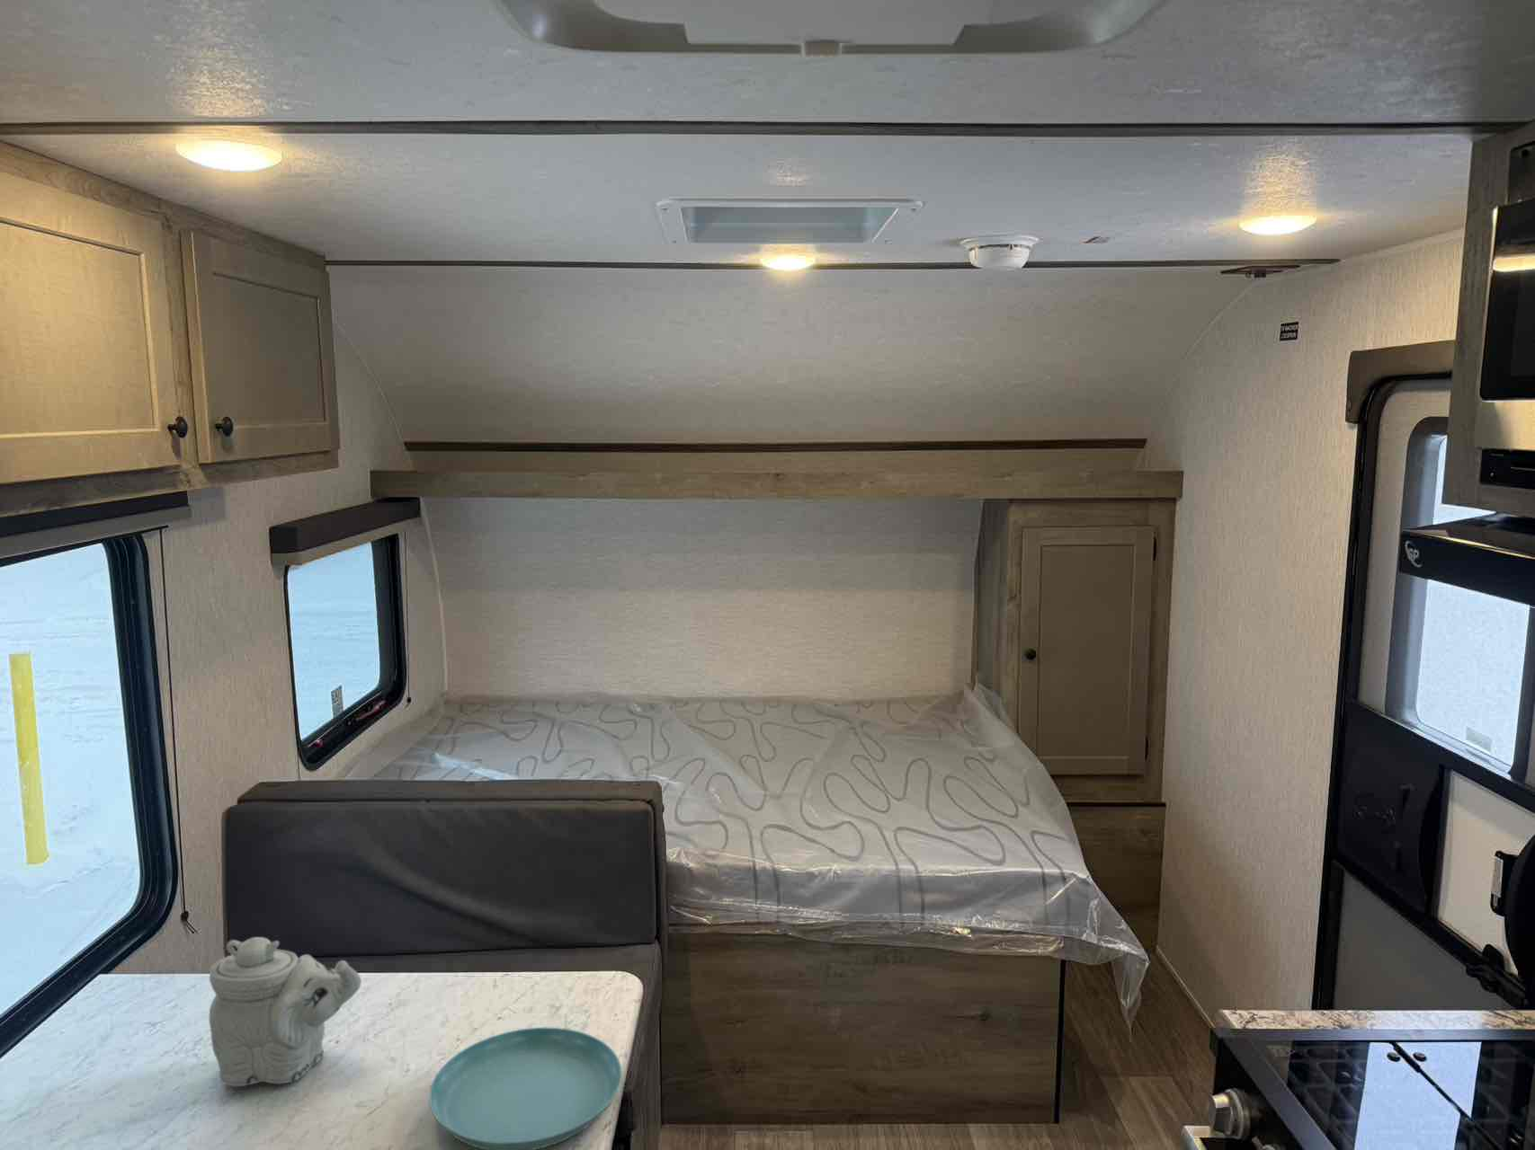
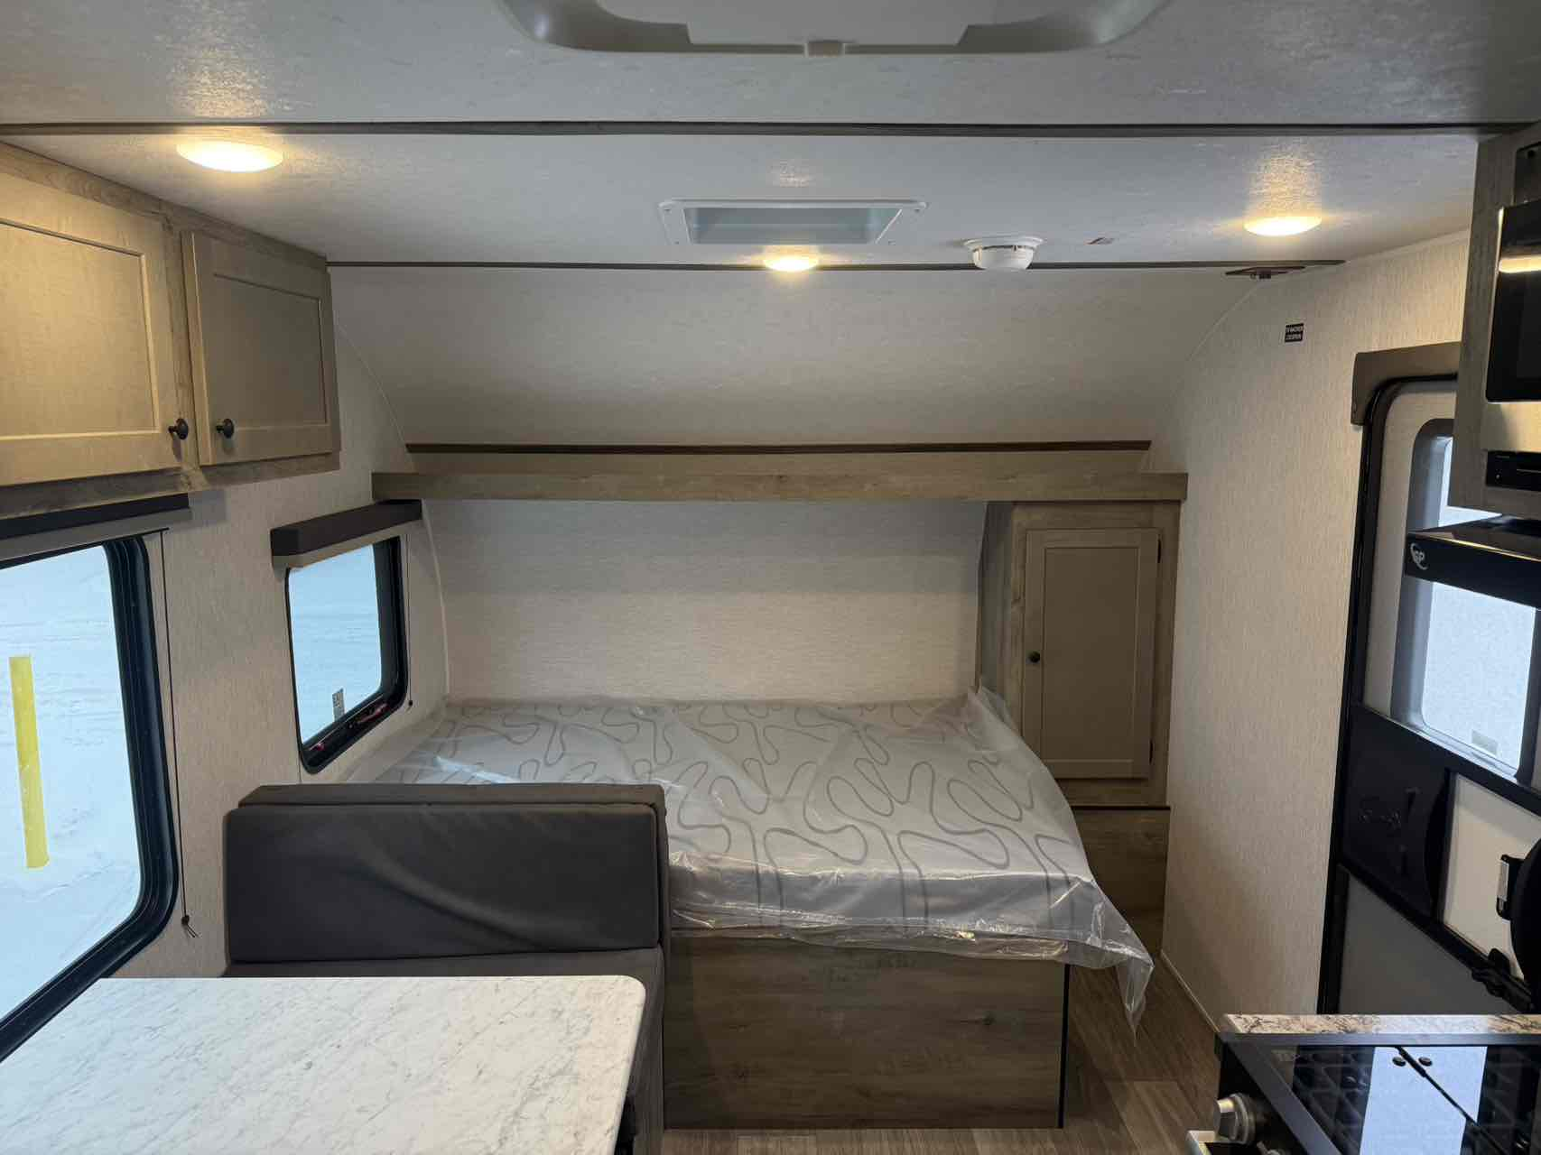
- saucer (528, 1090)
- teapot (285, 1003)
